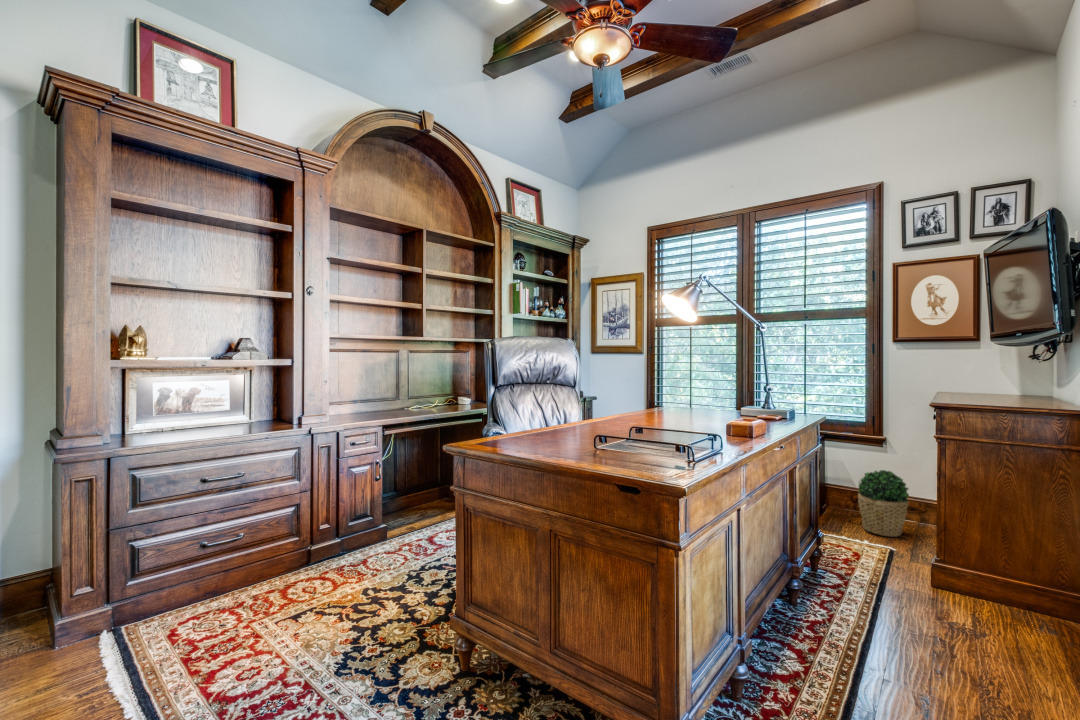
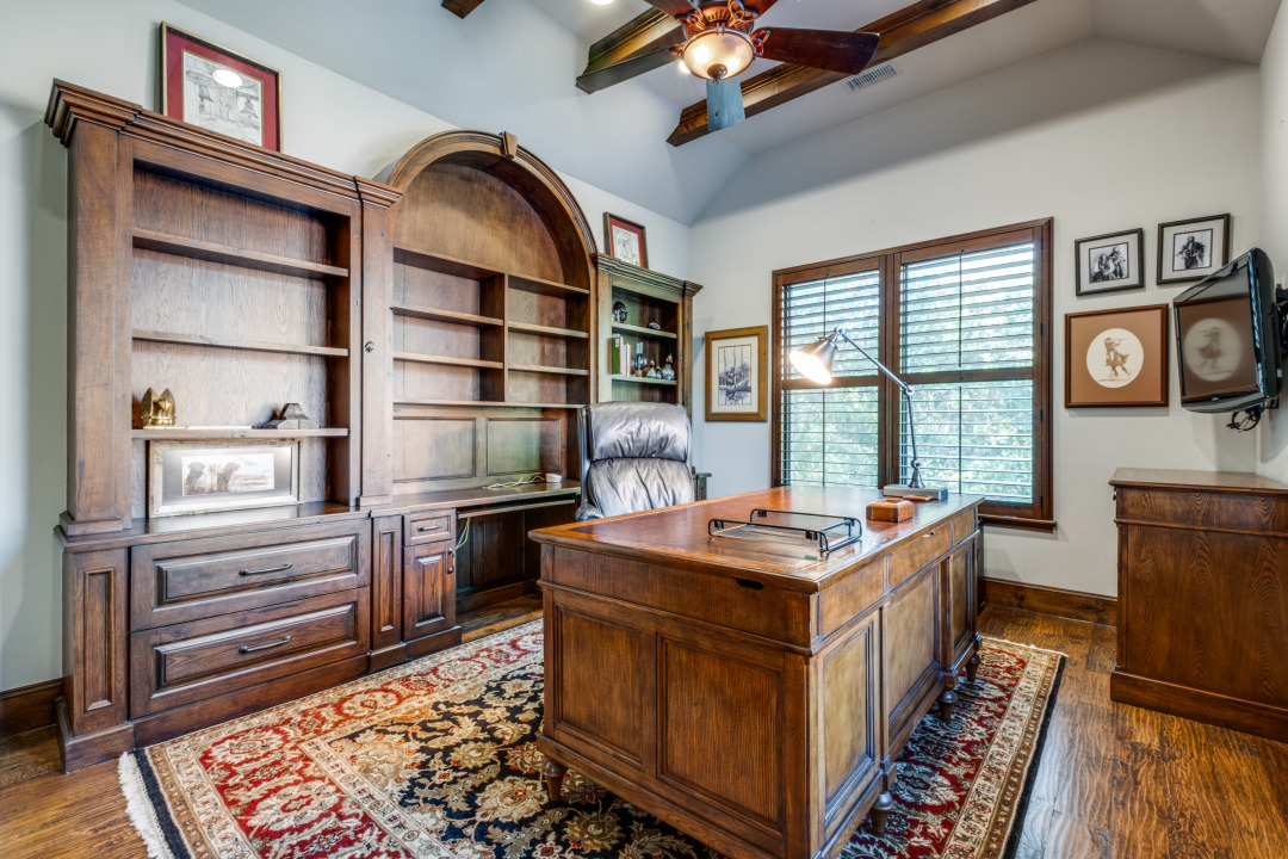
- potted plant (882, 501)
